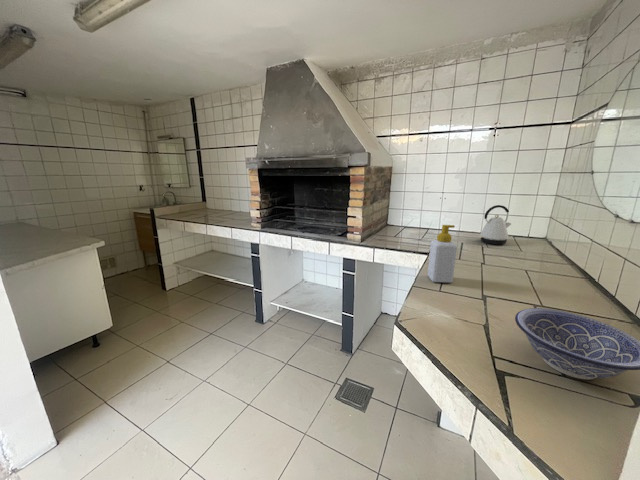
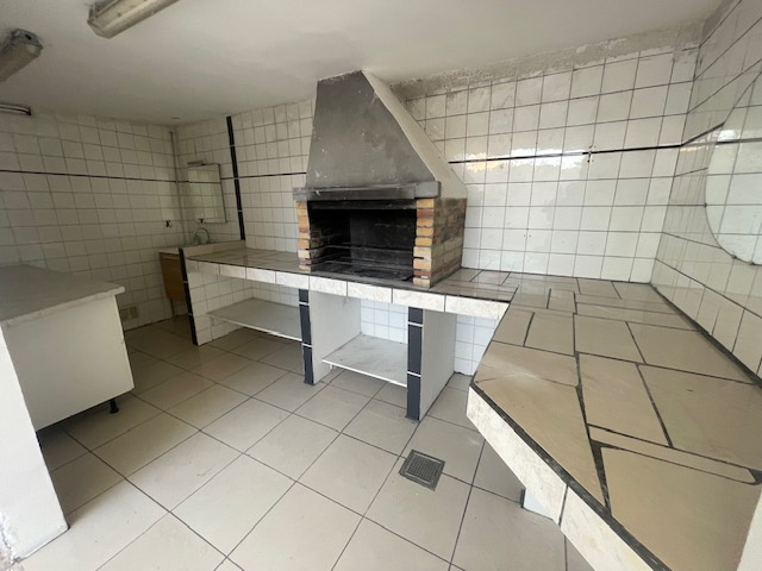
- soap bottle (442, 253)
- decorative bowl (572, 348)
- kettle (496, 224)
